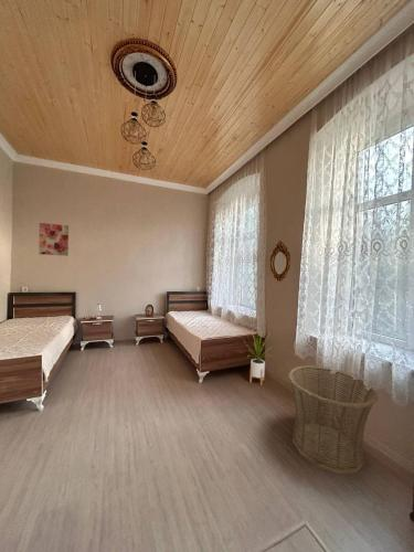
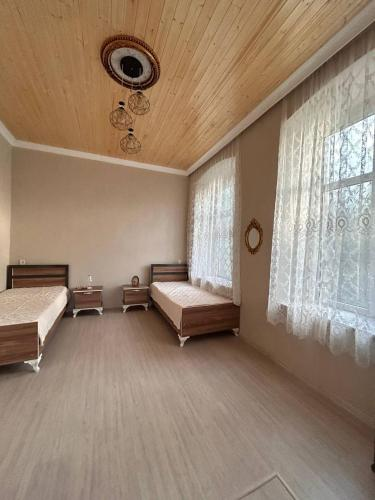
- wall art (53, 240)
- basket (327, 414)
- house plant (258, 354)
